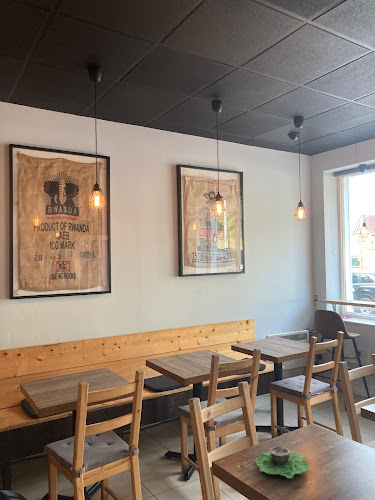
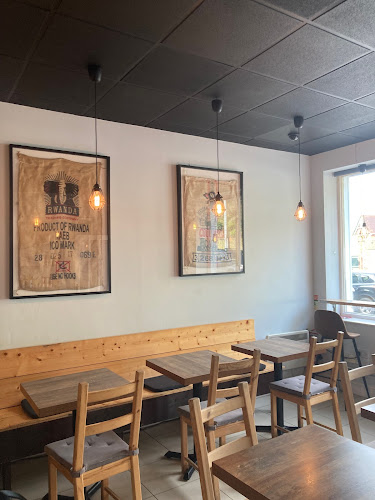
- succulent planter (282, 456)
